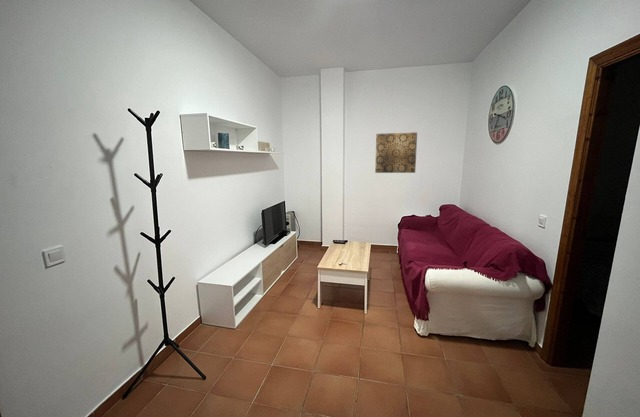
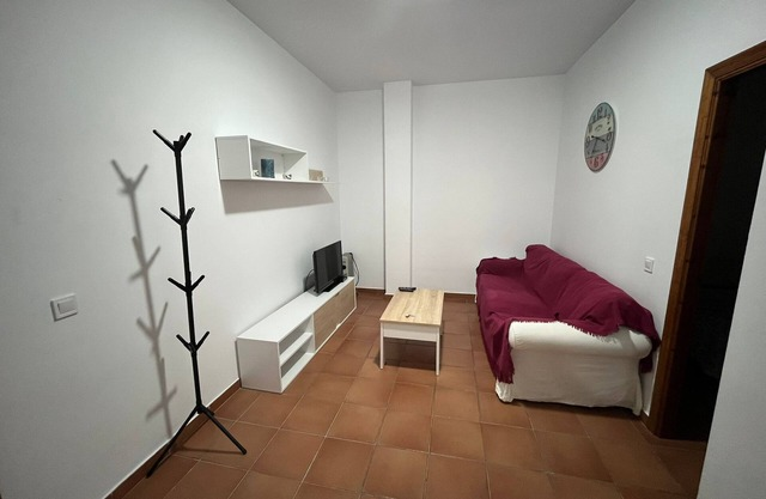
- wall art (395, 153)
